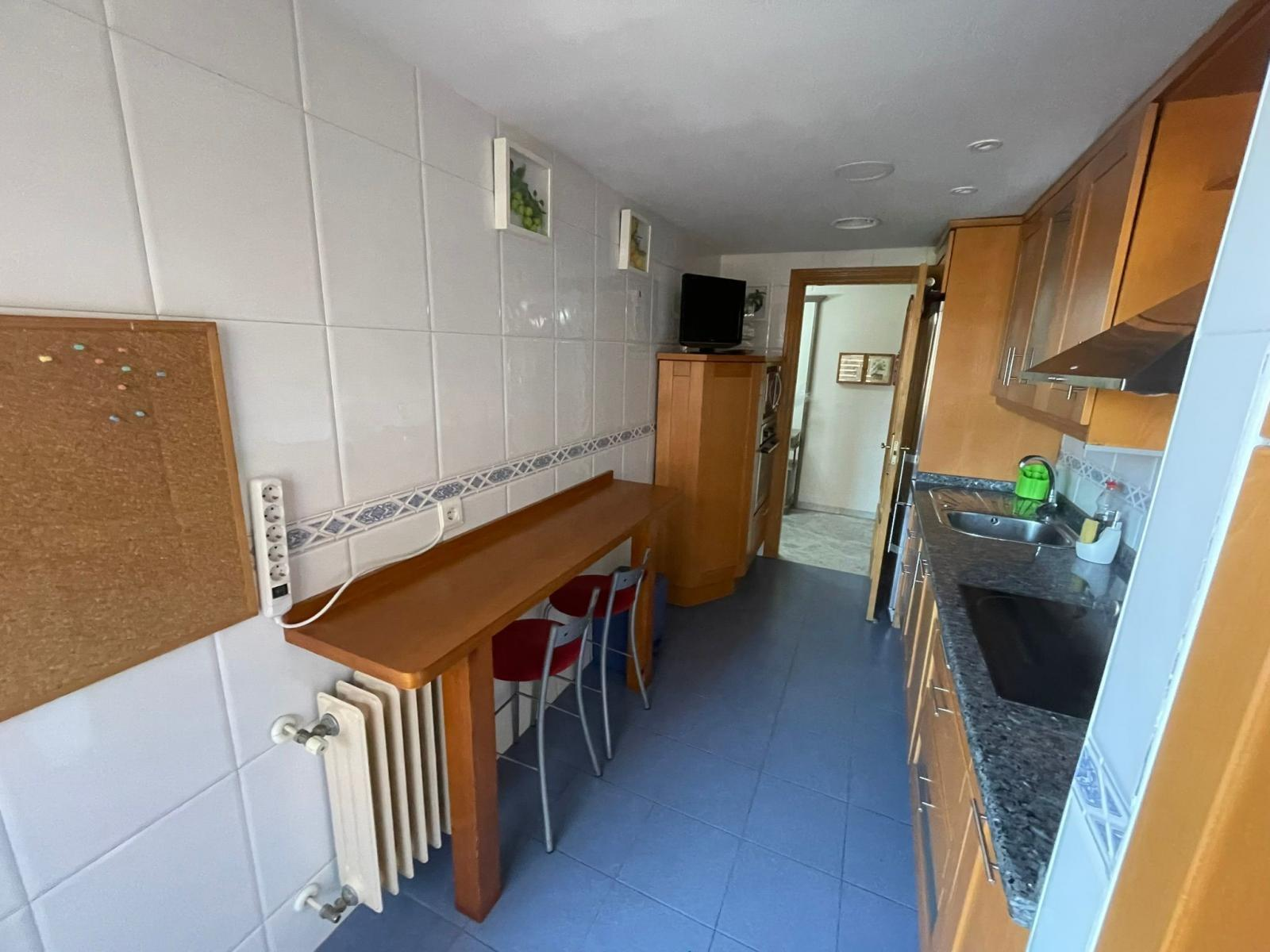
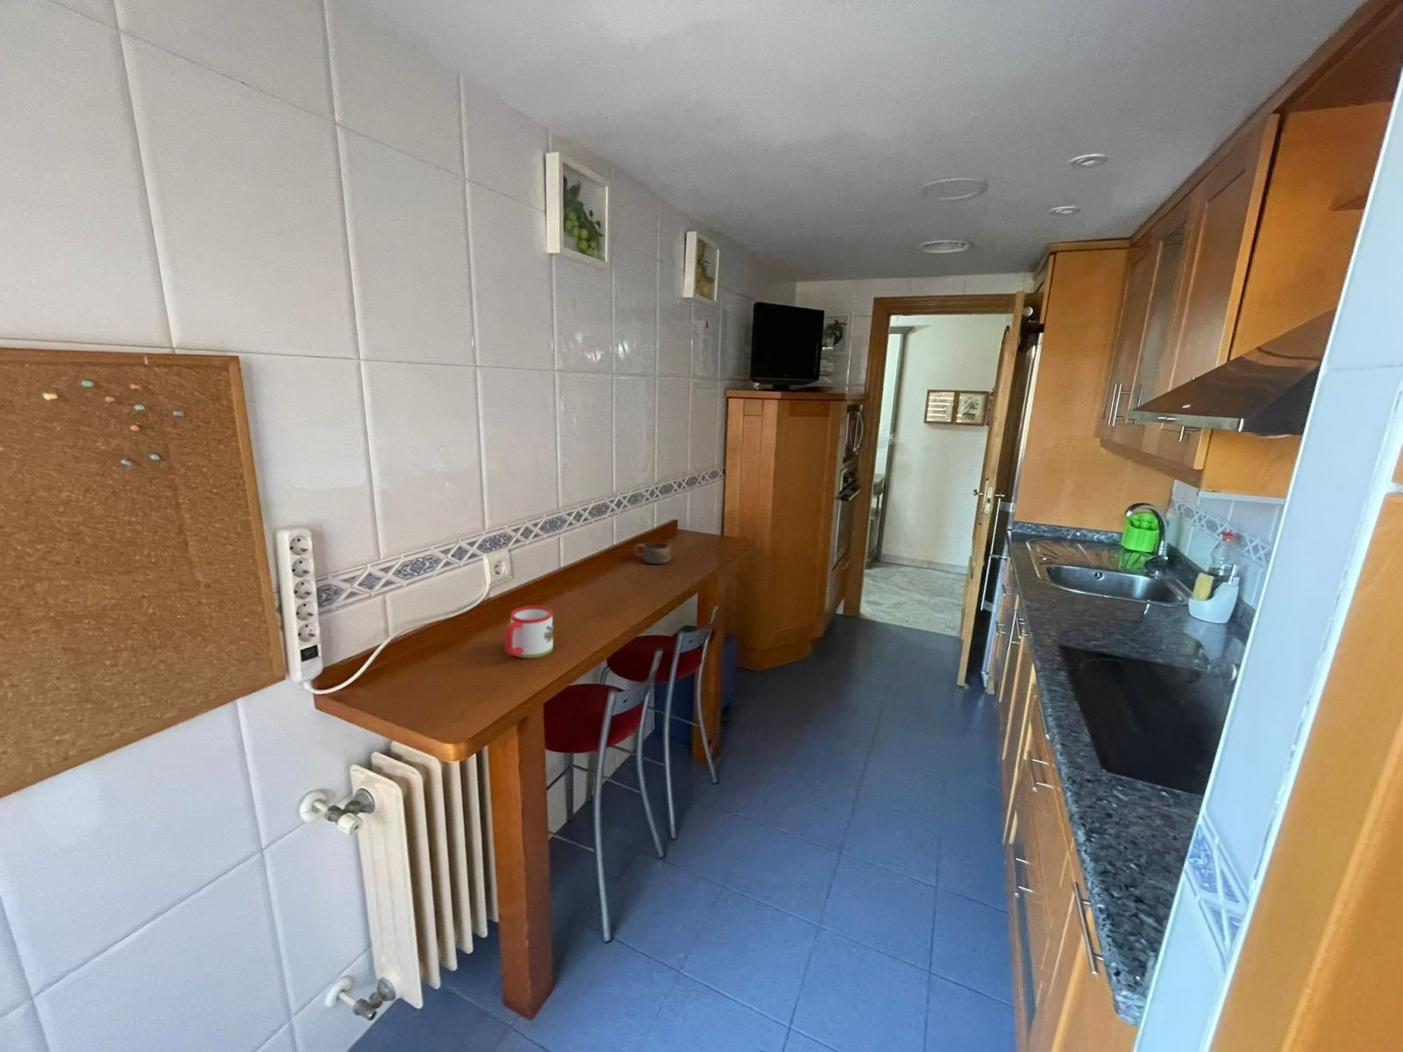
+ cup (653, 553)
+ mug (526, 634)
